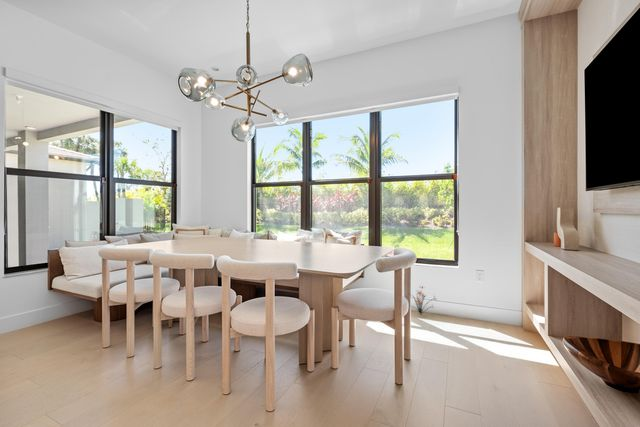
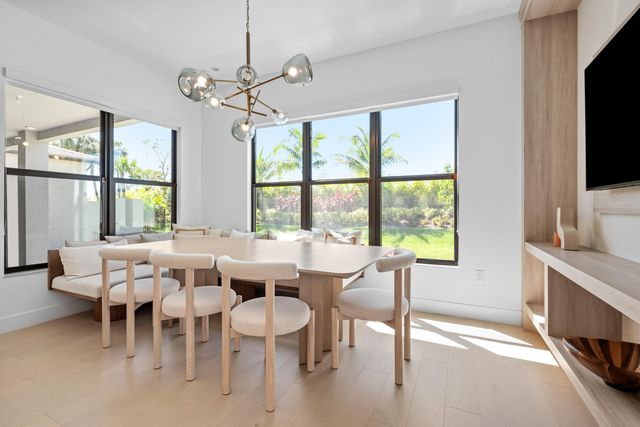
- decorative plant (420, 301)
